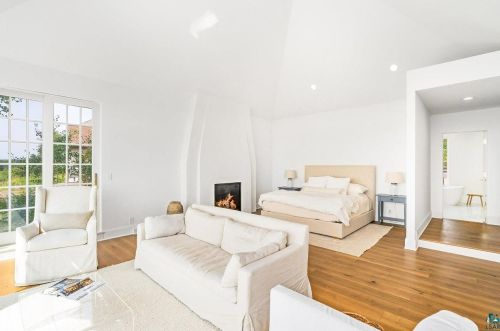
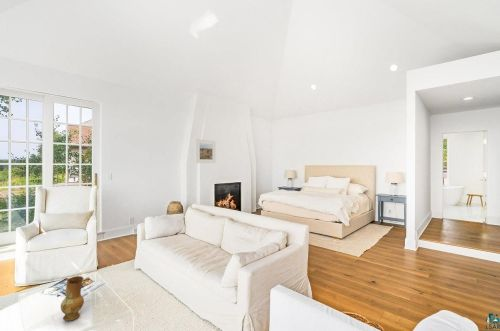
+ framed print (206, 151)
+ ceramic jug (71, 298)
